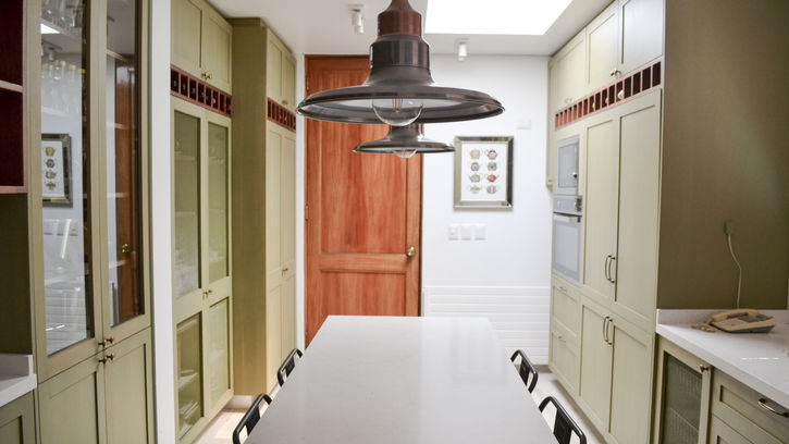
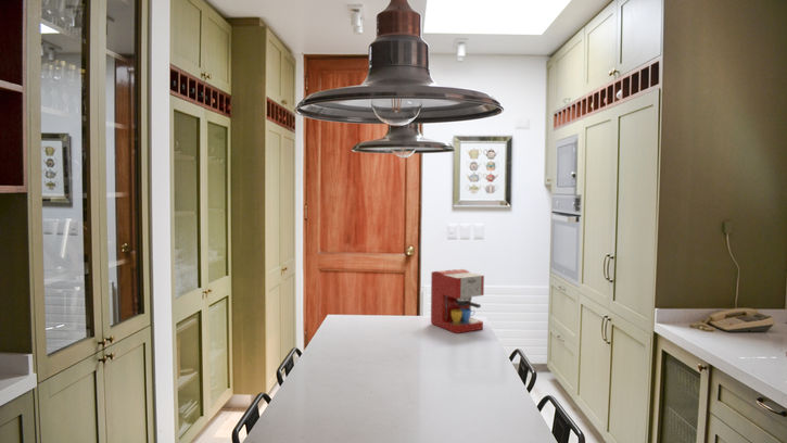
+ coffee maker (456, 299)
